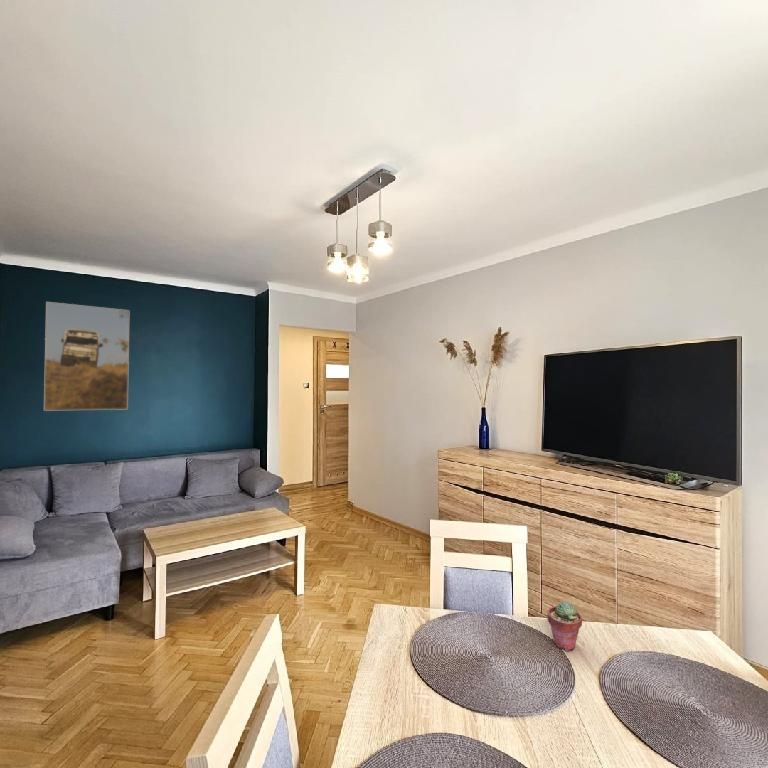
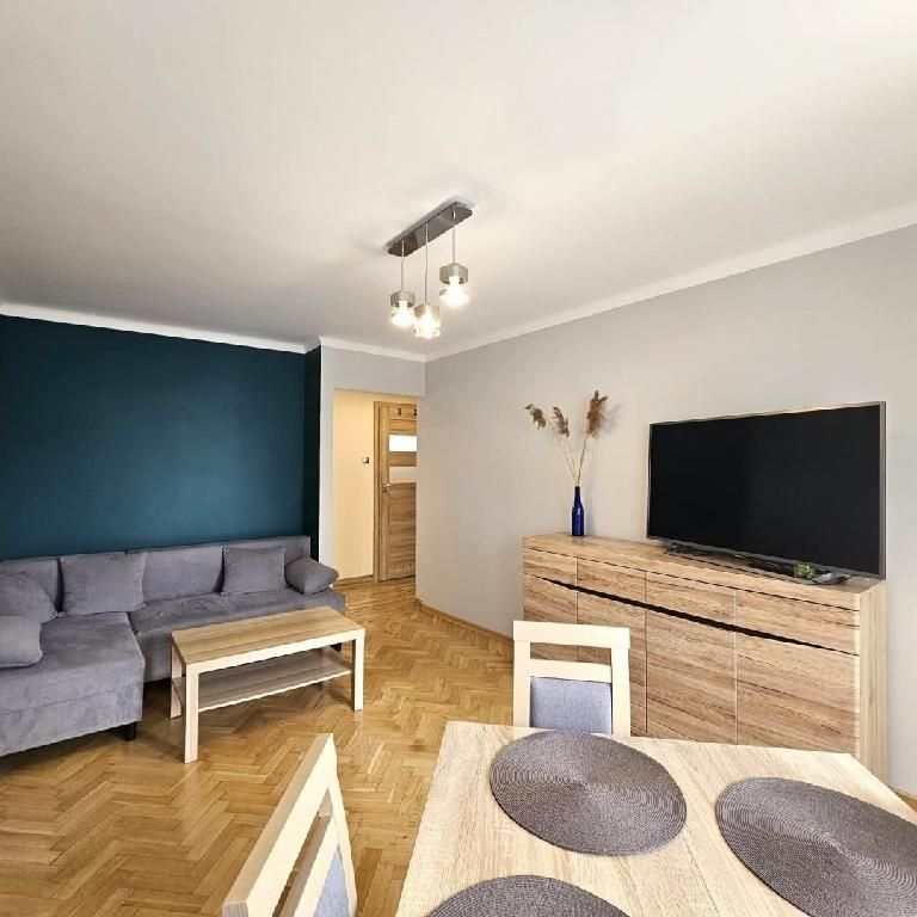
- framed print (88, 358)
- potted succulent (564, 622)
